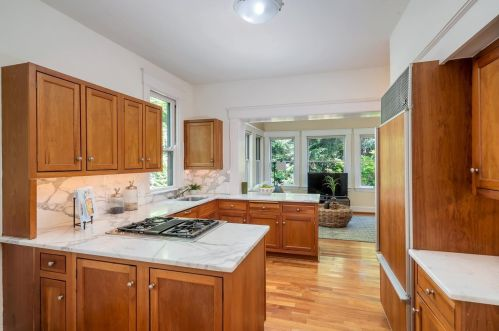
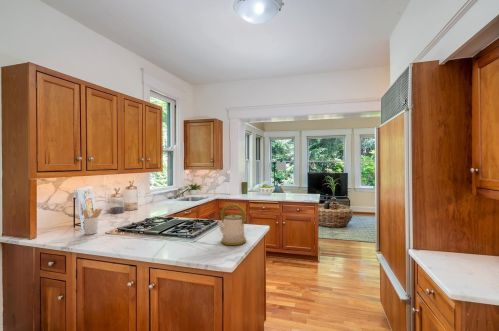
+ kettle (231, 222)
+ utensil holder (93, 220)
